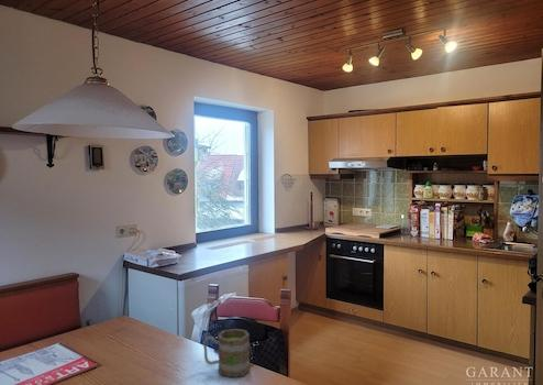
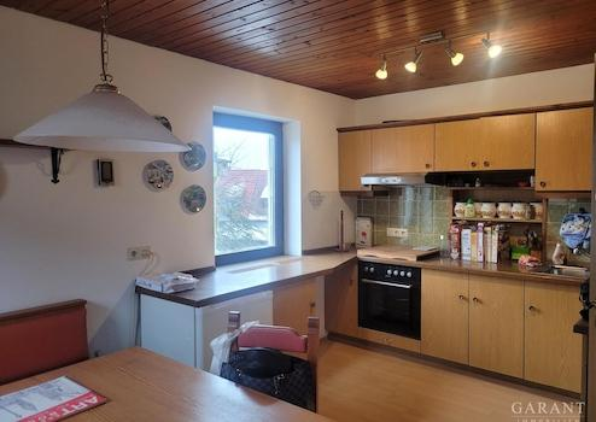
- mug (226, 352)
